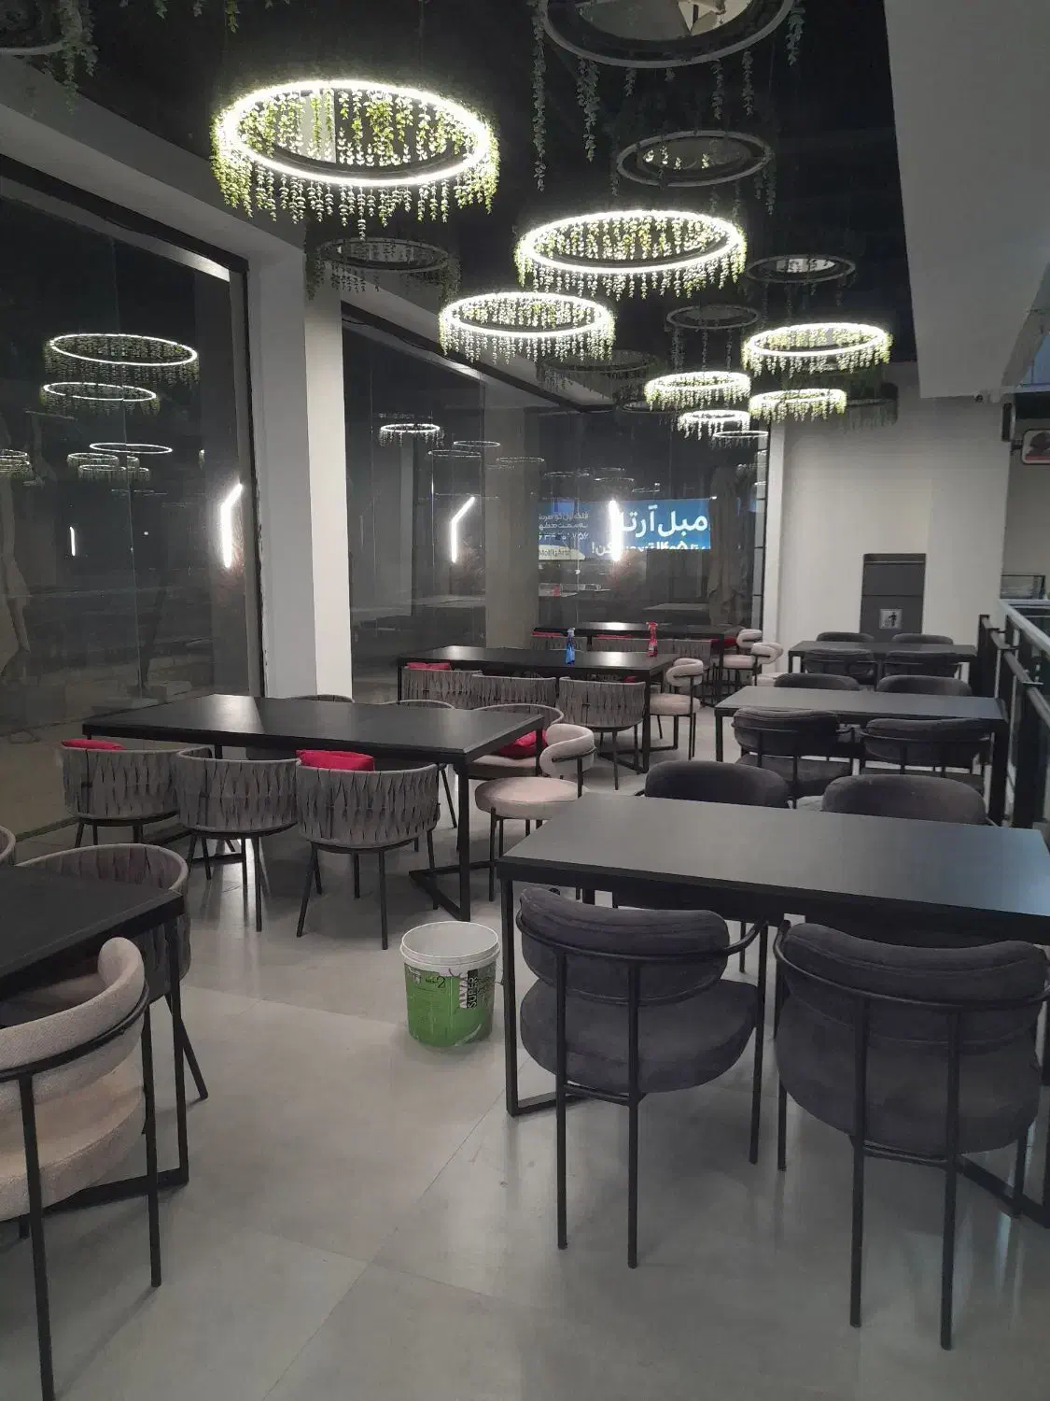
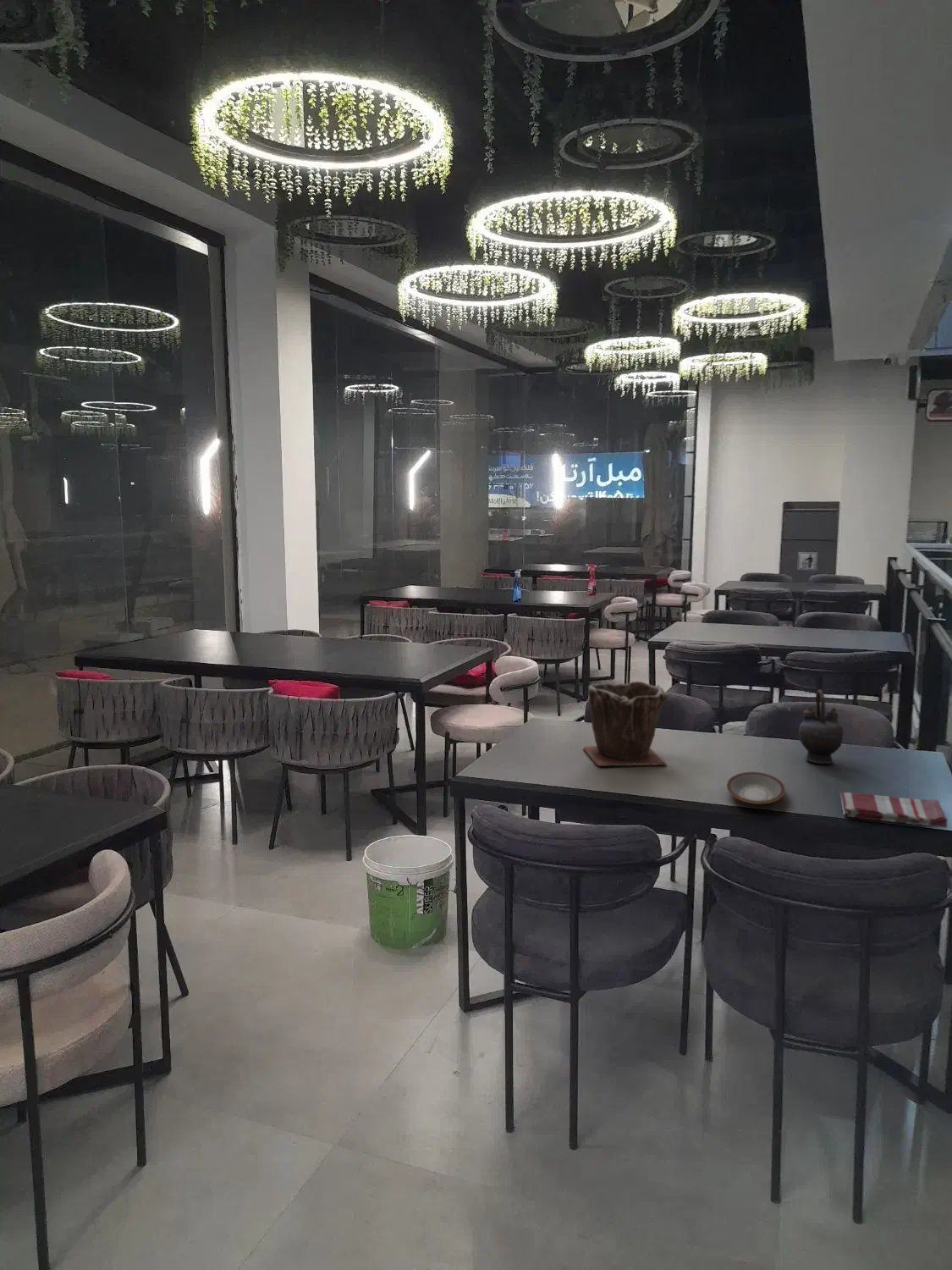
+ plant pot (625, 721)
+ teapot (820, 725)
+ dish towel (891, 807)
+ plate (755, 790)
